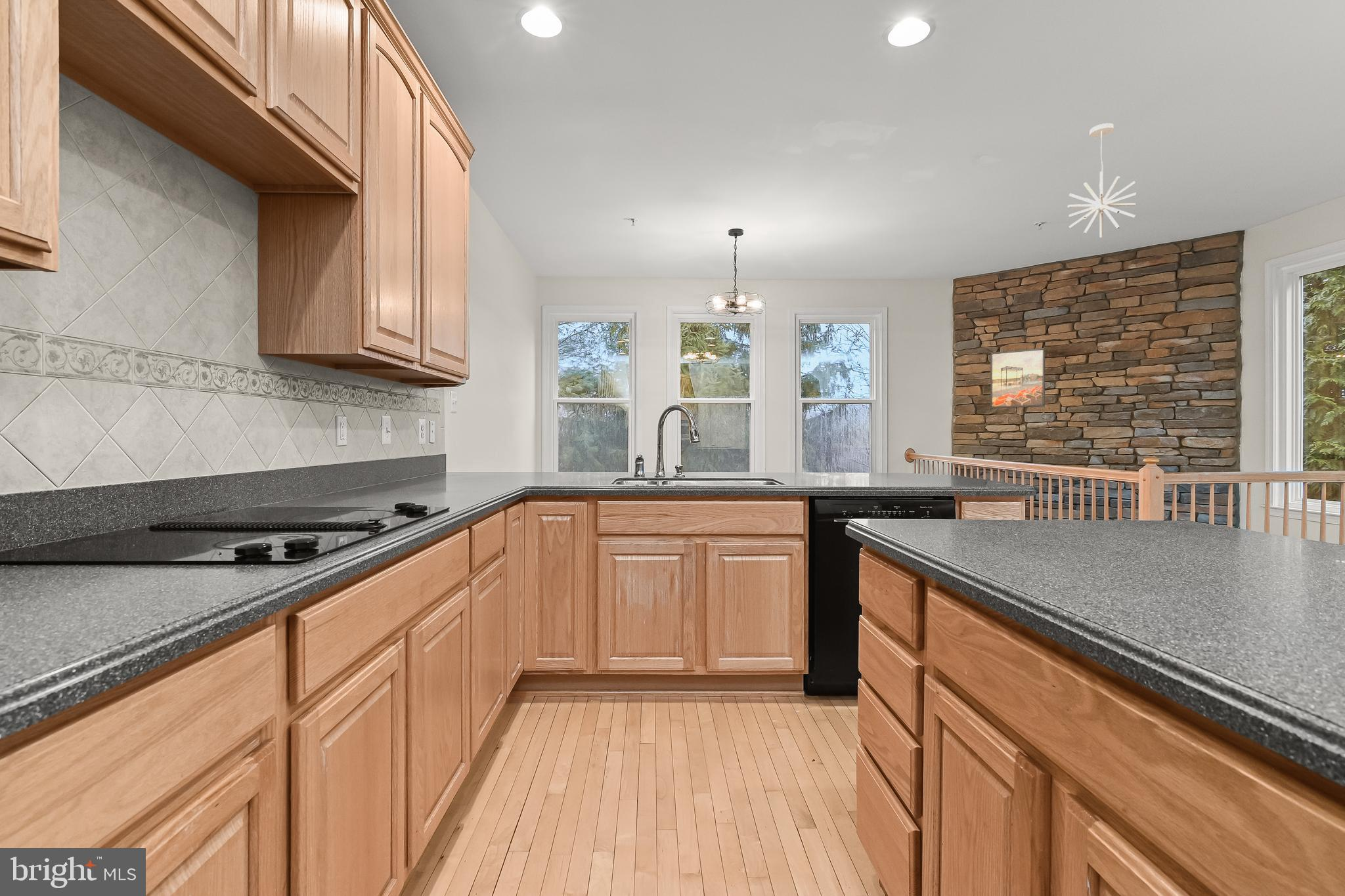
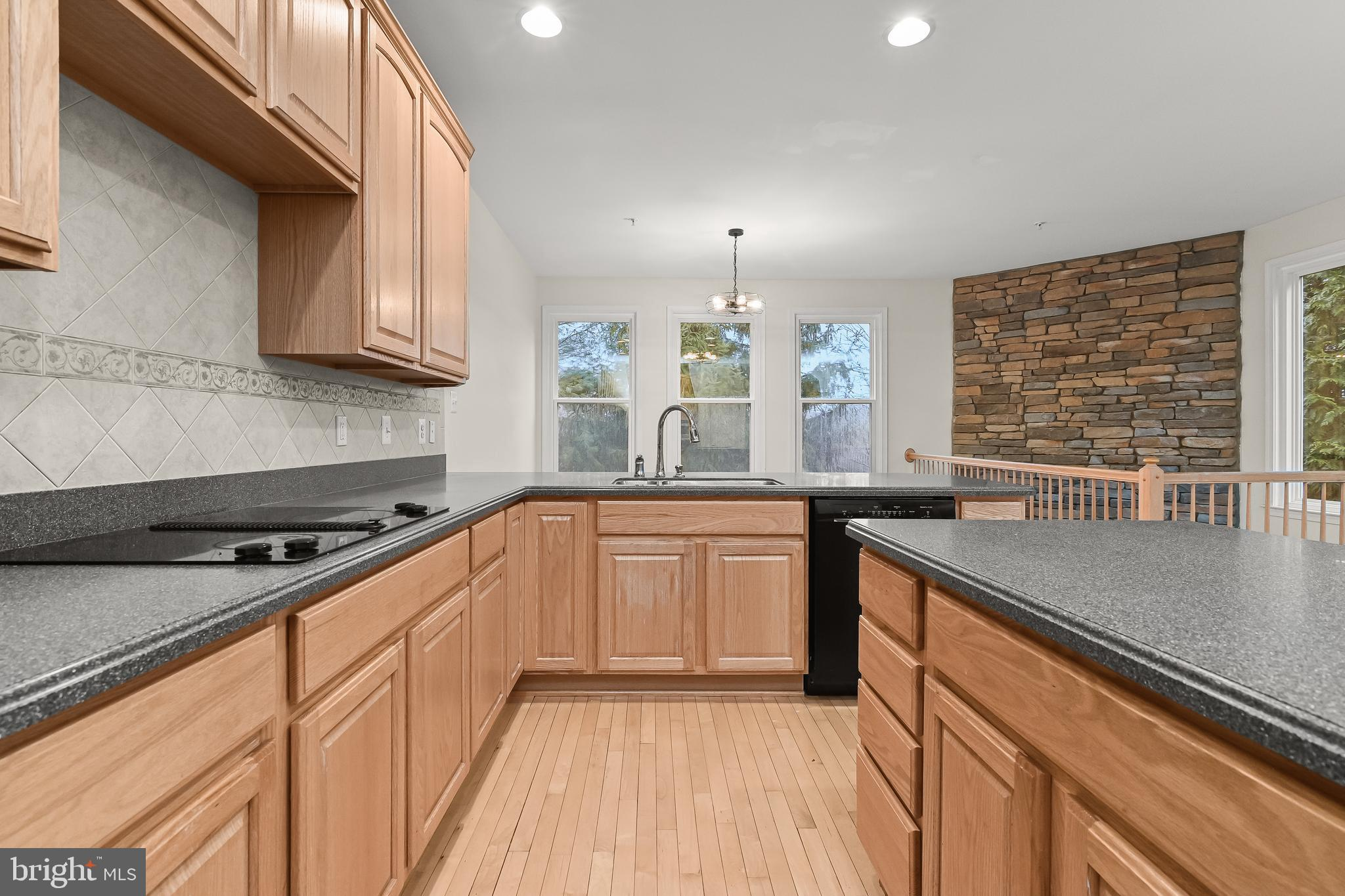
- pendant light (1101, 181)
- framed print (1017, 379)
